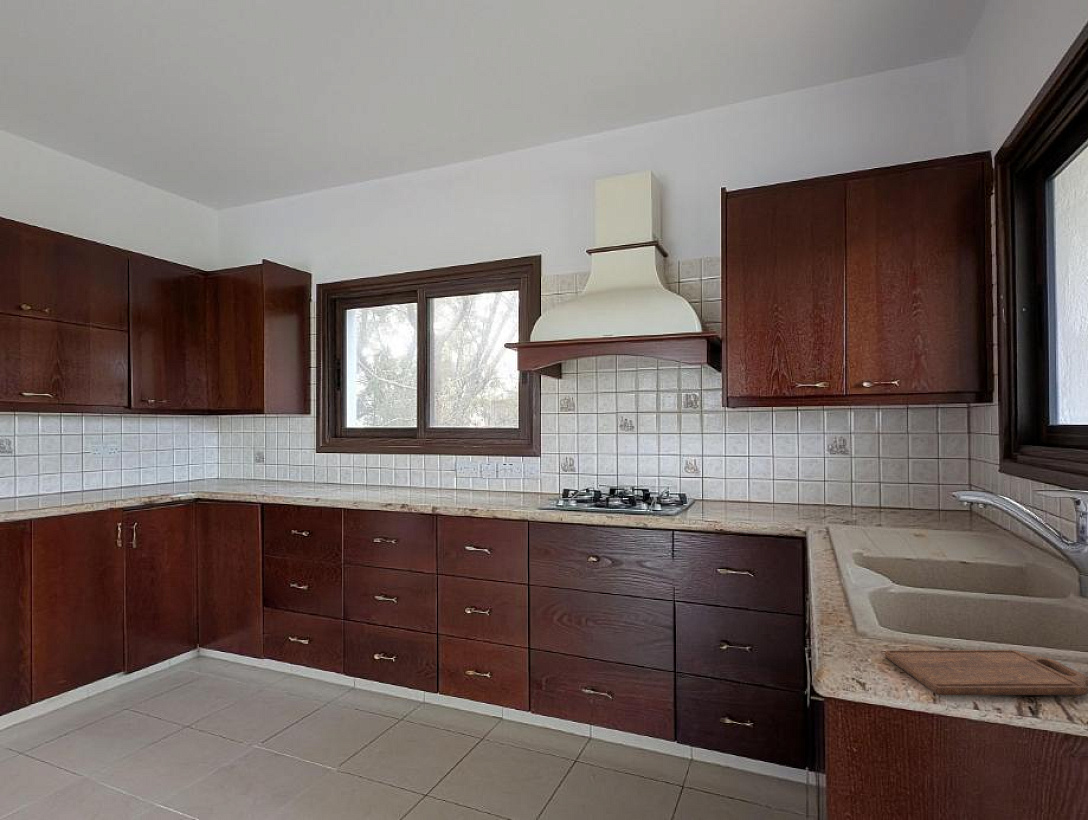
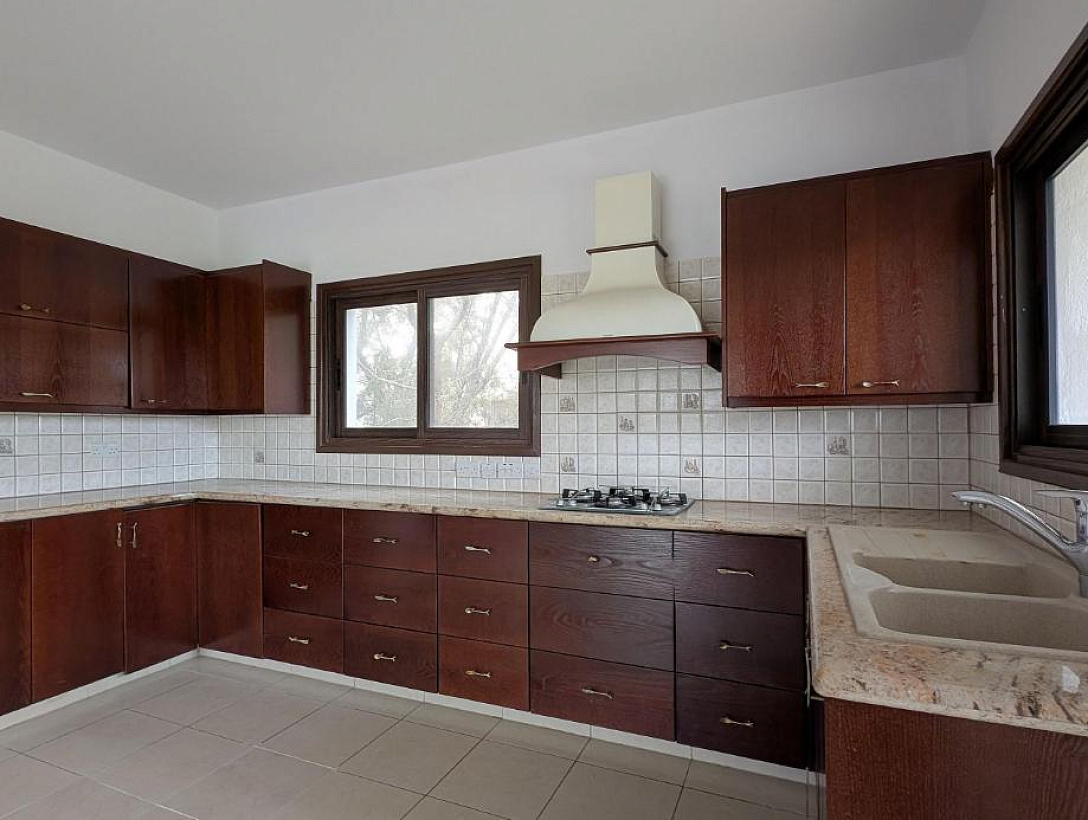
- cutting board (989, 670)
